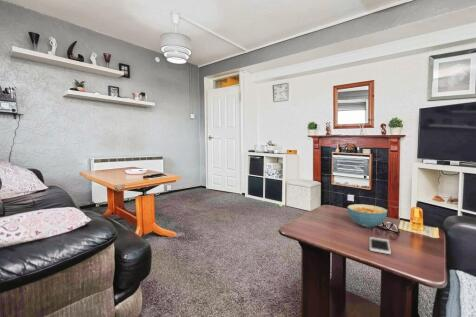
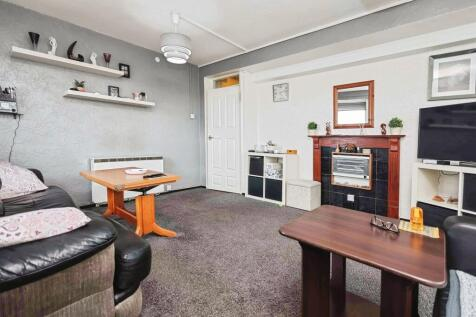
- cereal bowl (366, 217)
- cell phone (379, 245)
